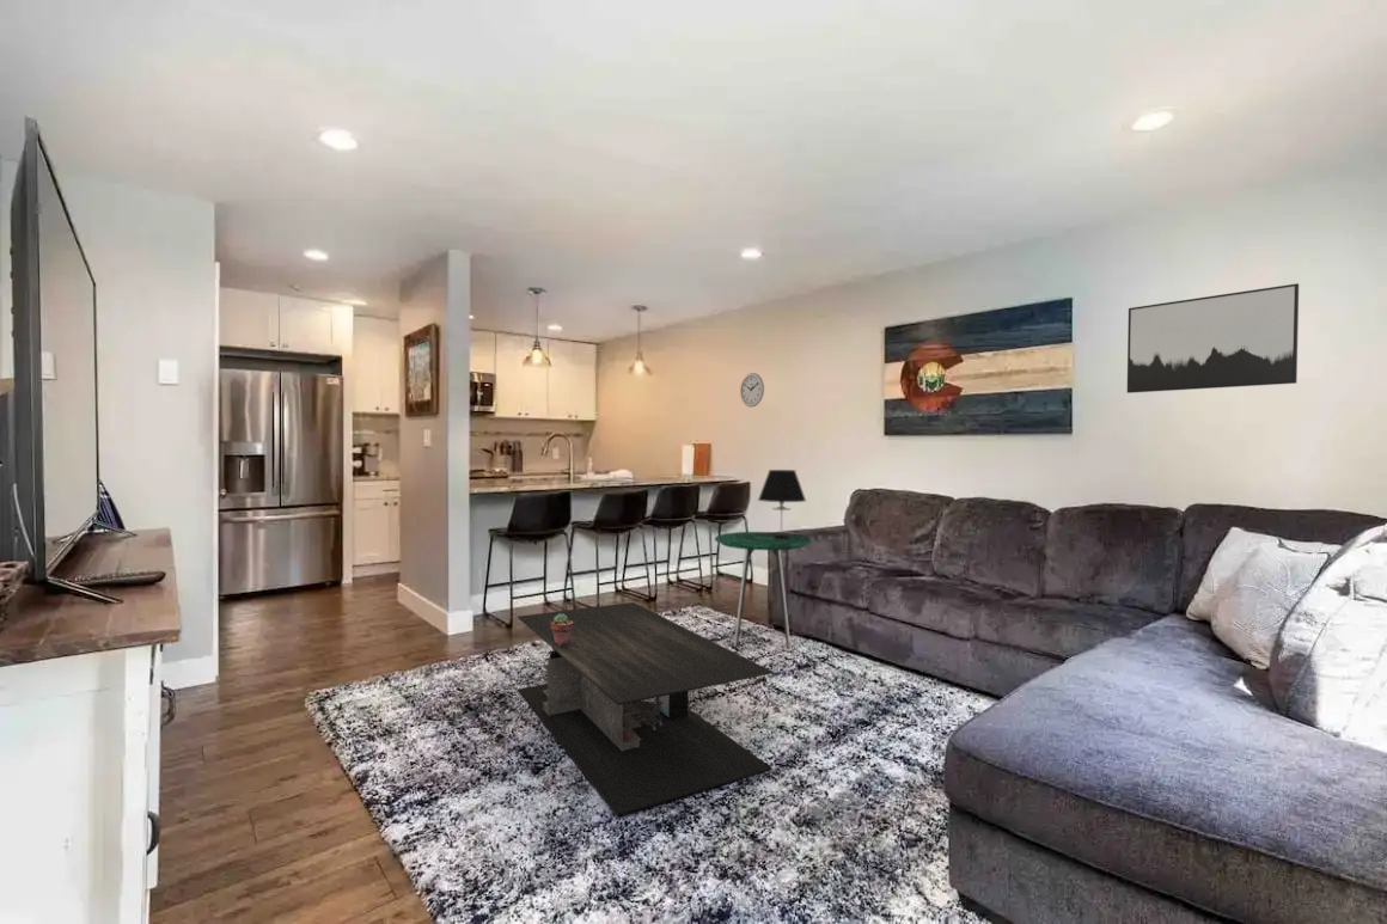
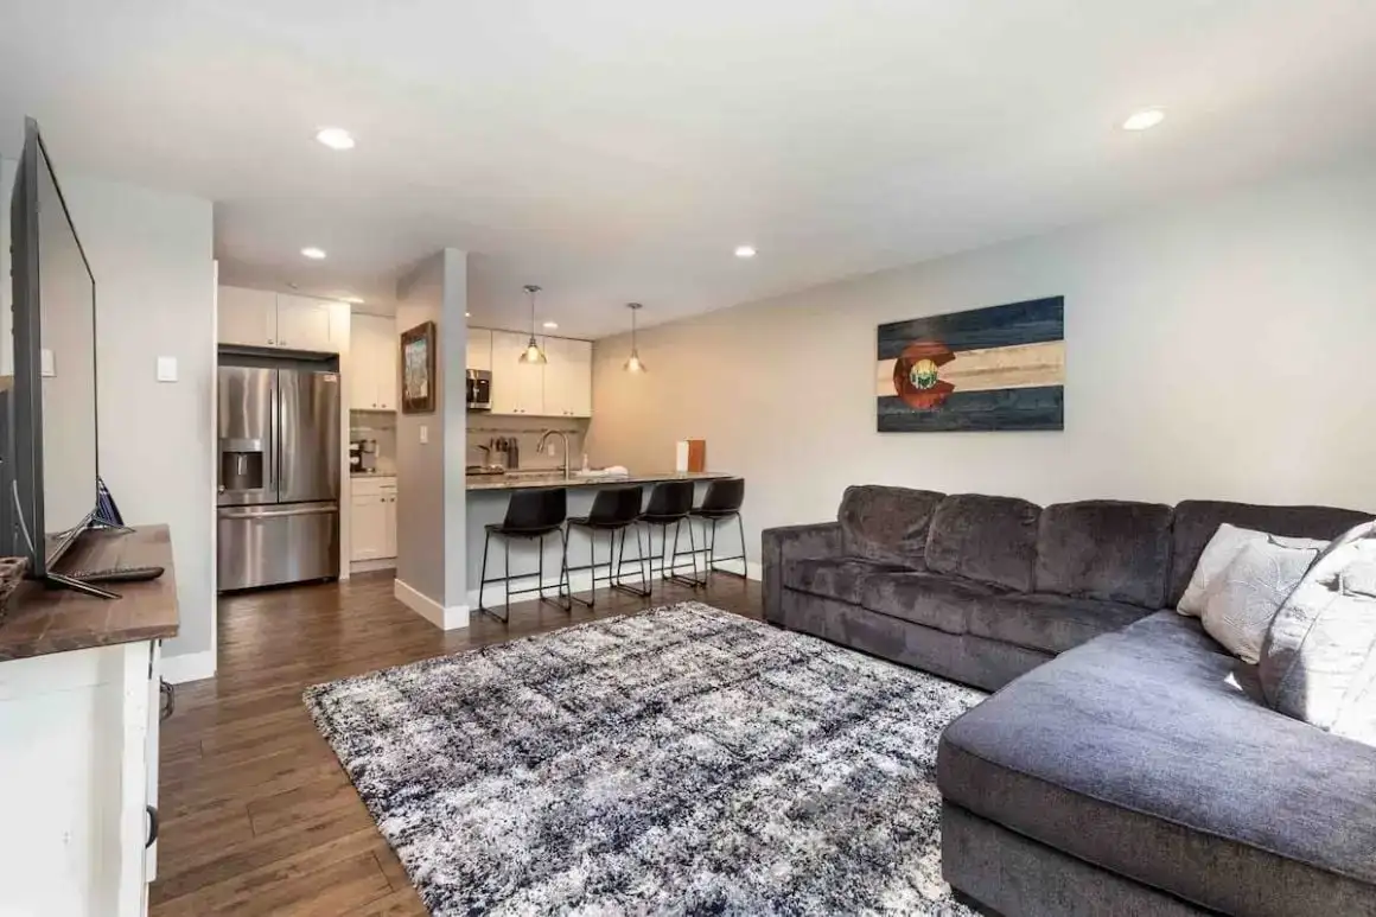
- side table (745, 588)
- table lamp (781, 503)
- coffee table (627, 681)
- wall clock (751, 390)
- wall art (1205, 342)
- potted succulent (562, 628)
